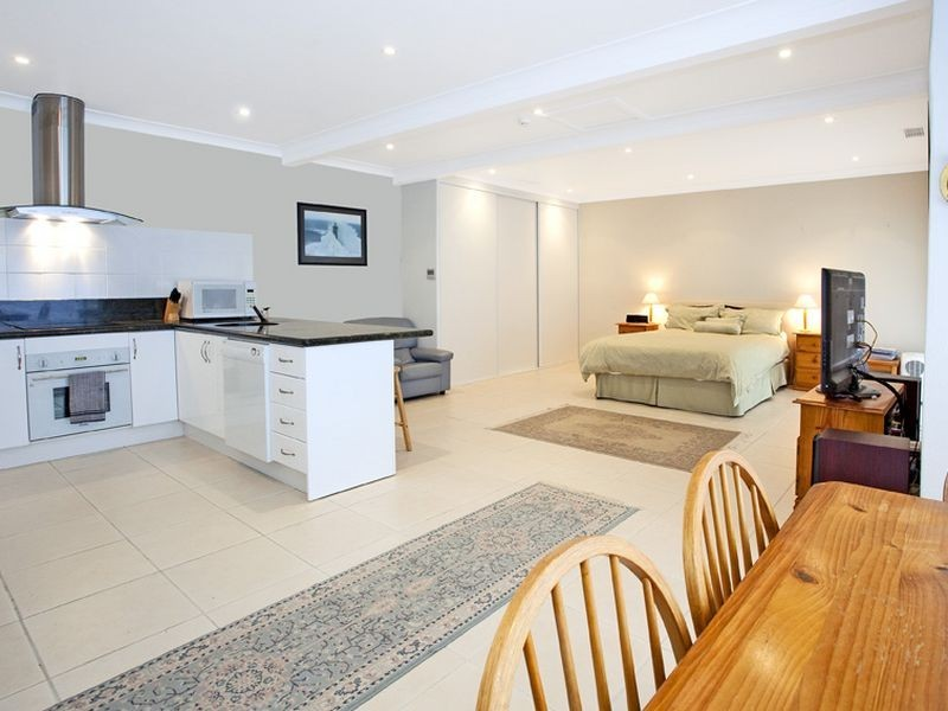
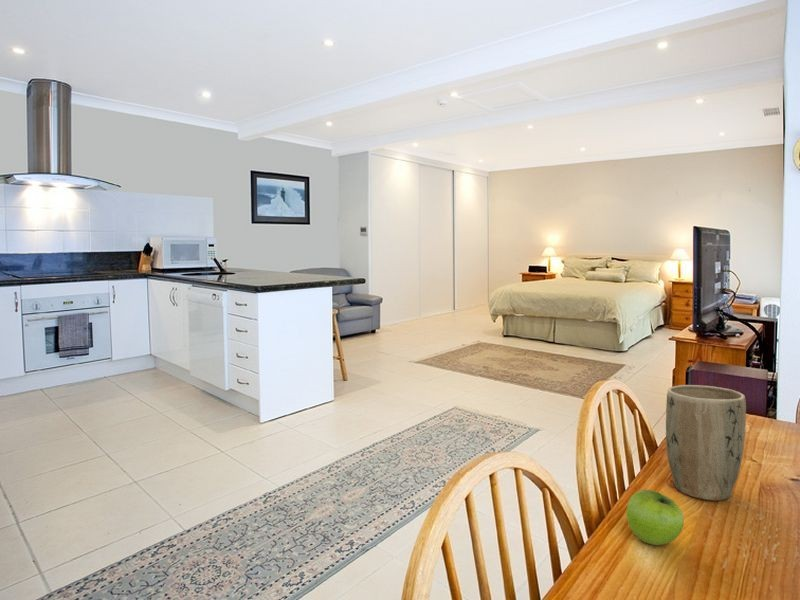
+ fruit (654, 516)
+ plant pot (704, 441)
